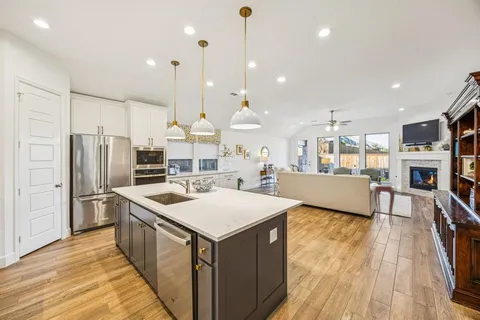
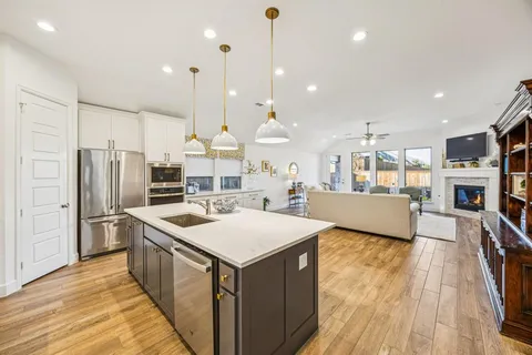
- side table (379, 204)
